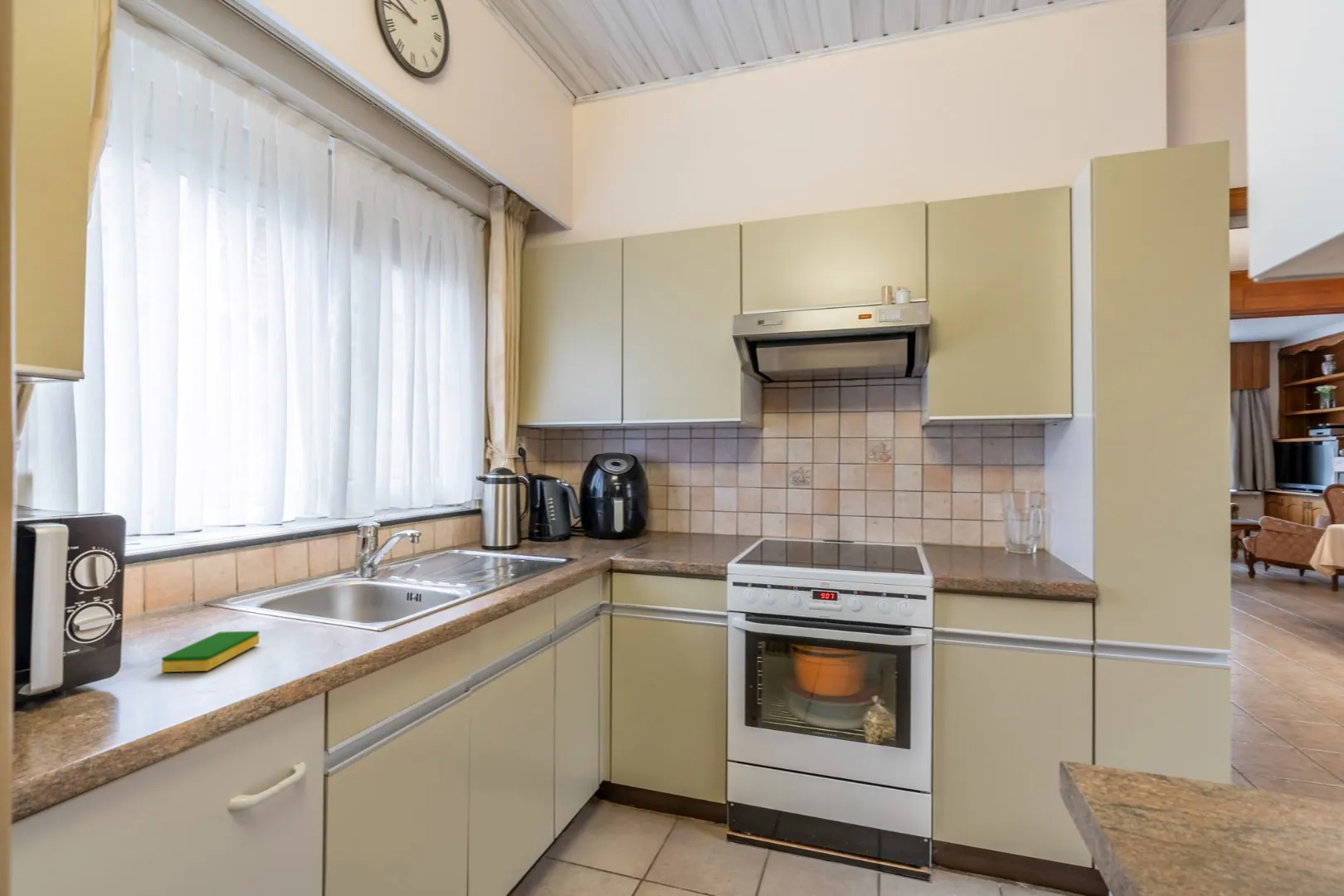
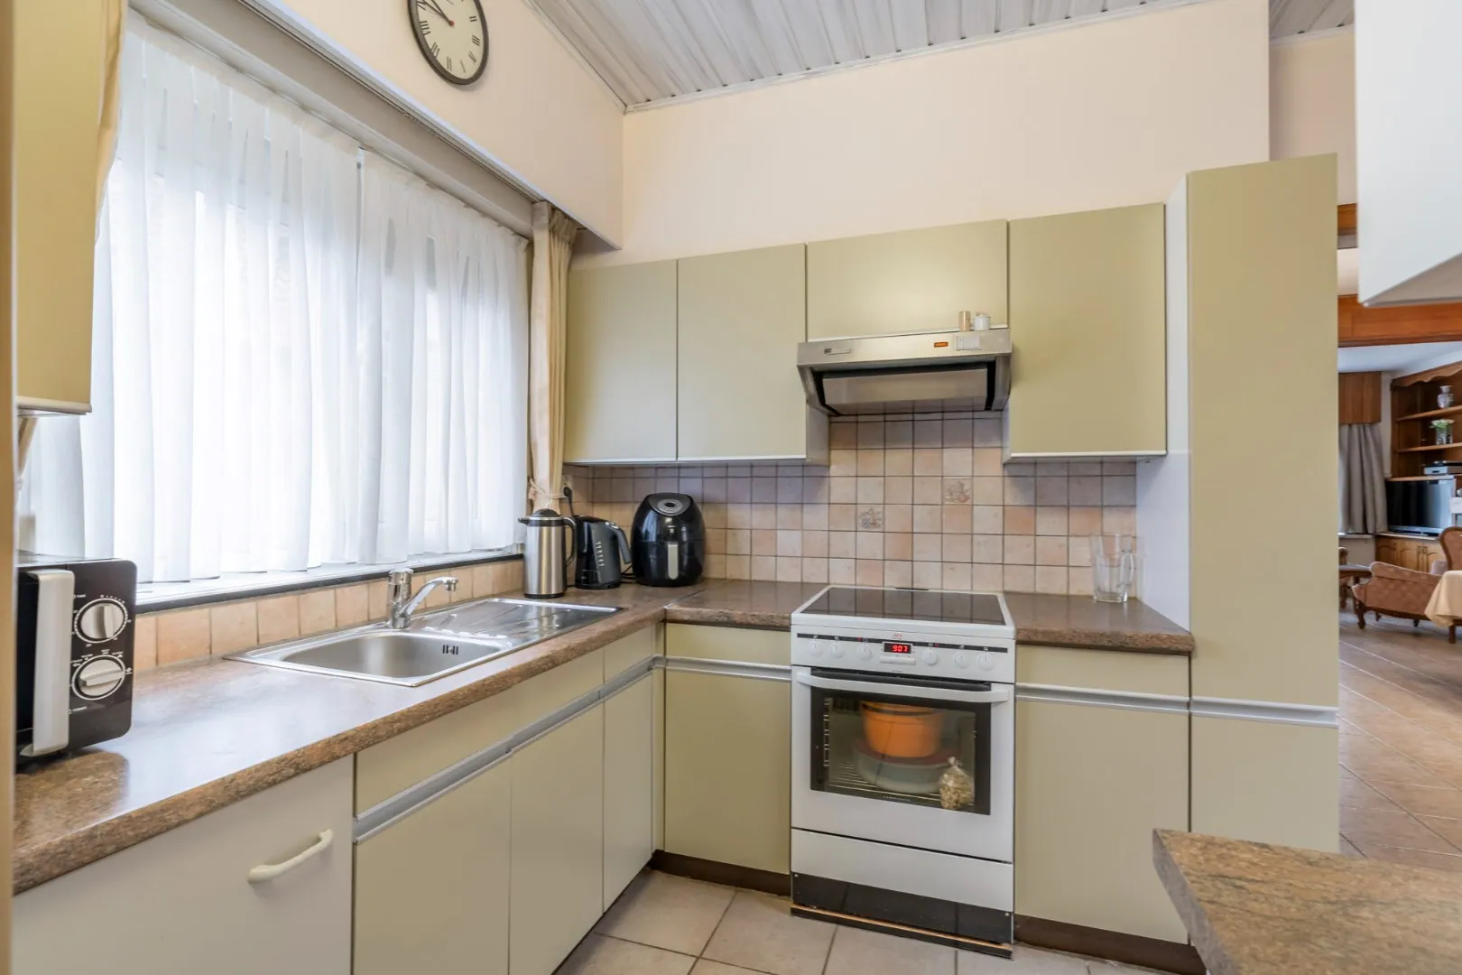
- dish sponge (213, 650)
